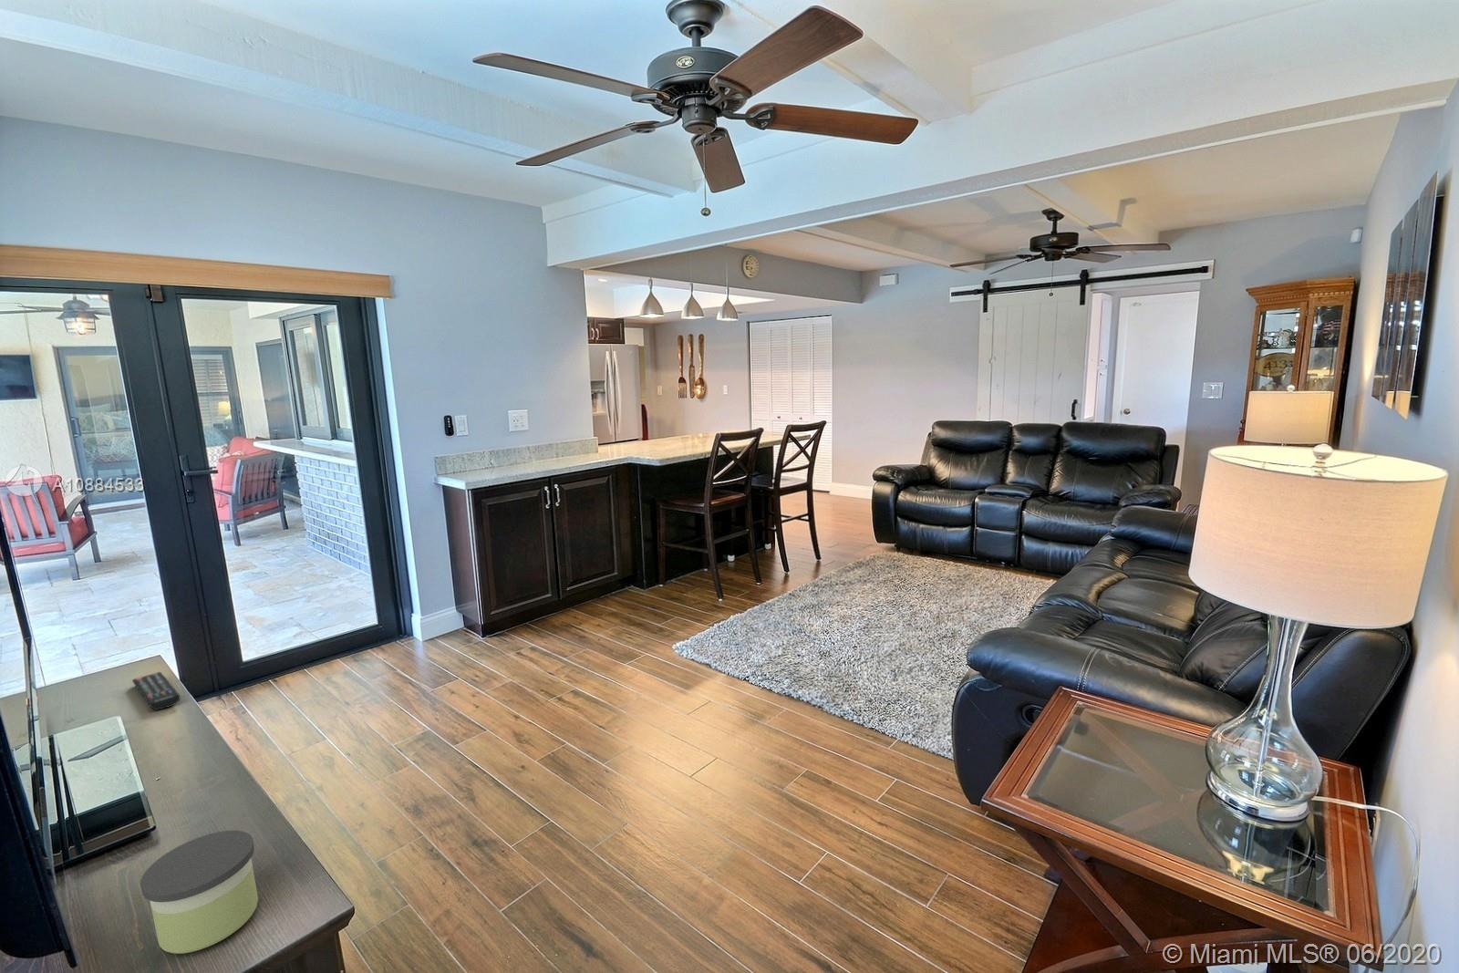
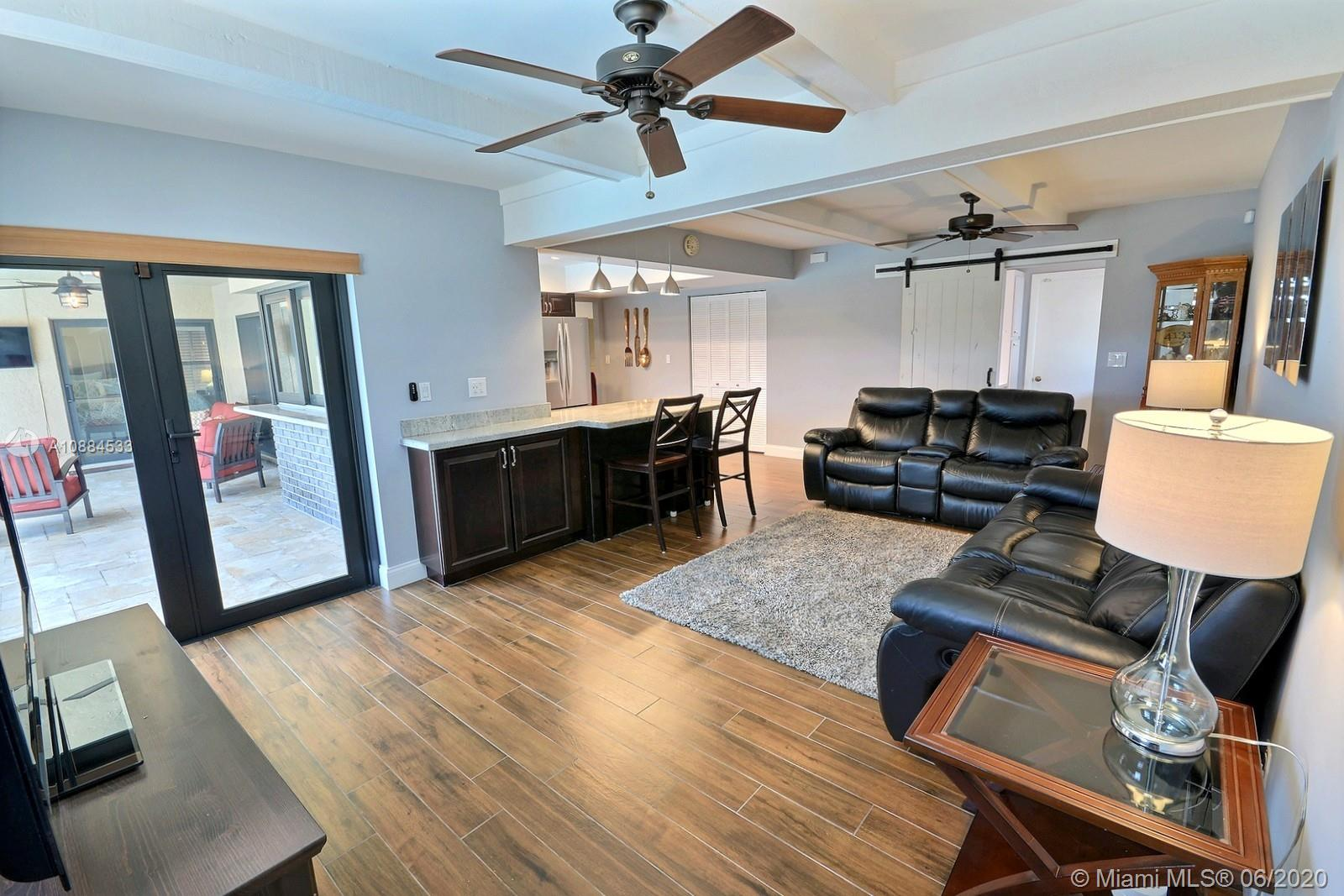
- remote control (155, 690)
- candle (204, 892)
